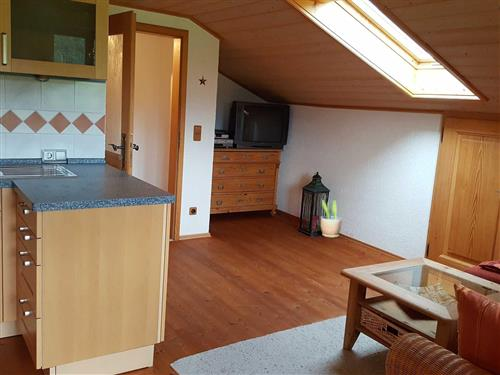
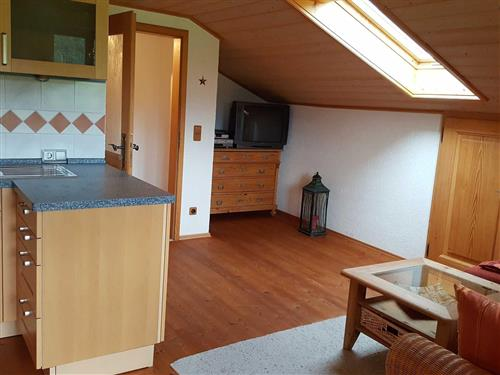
- potted plant (331, 216)
